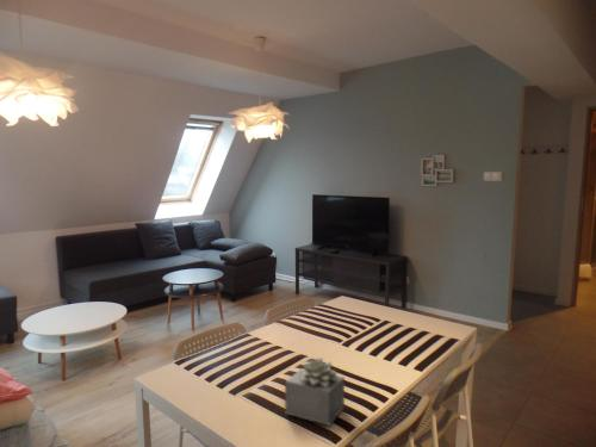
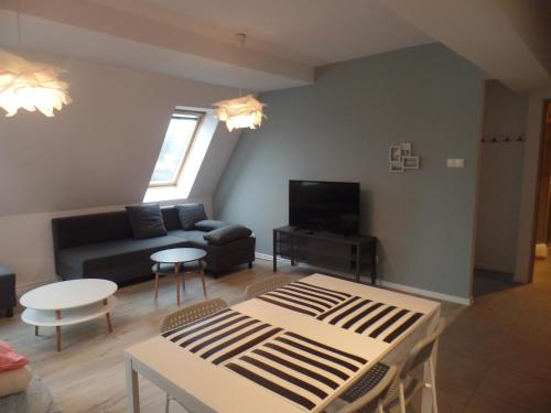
- succulent plant (315, 385)
